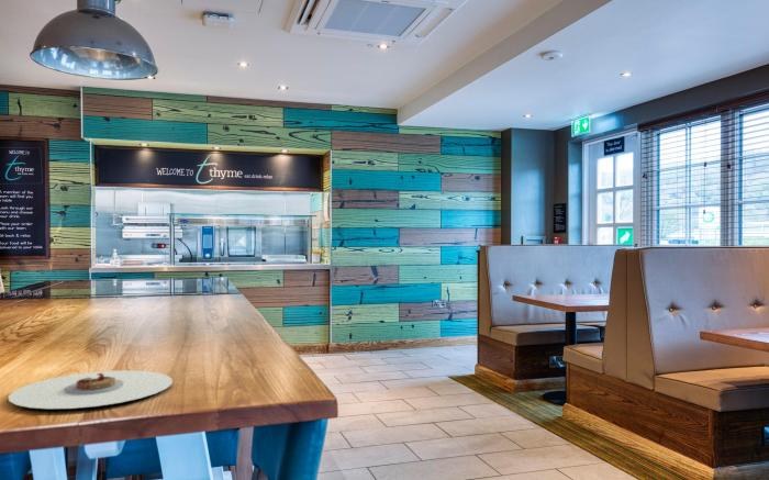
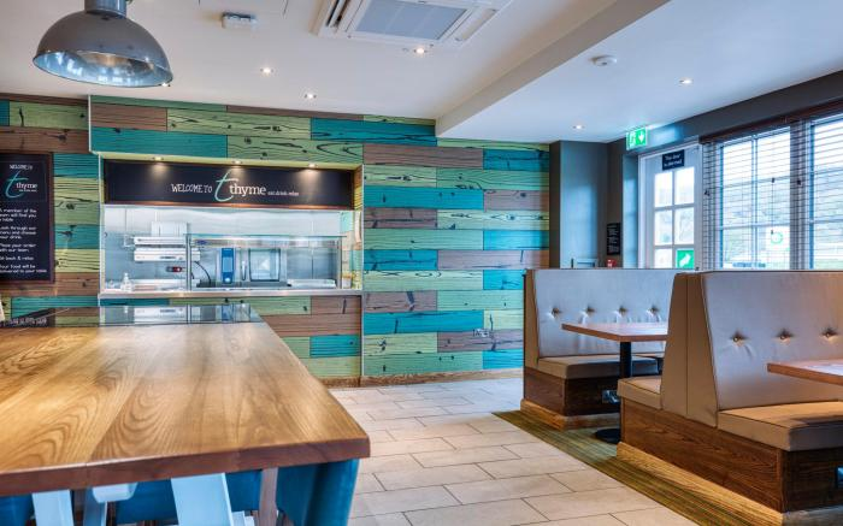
- plate (94, 382)
